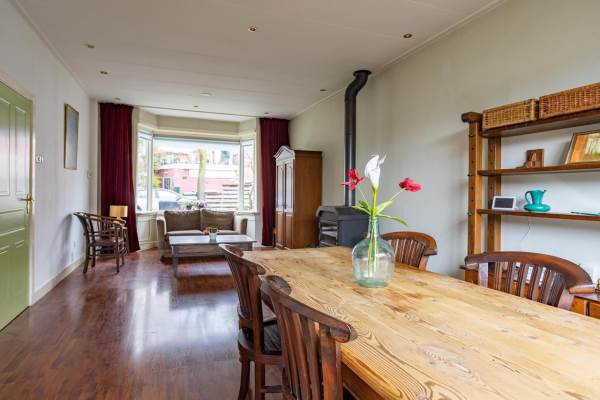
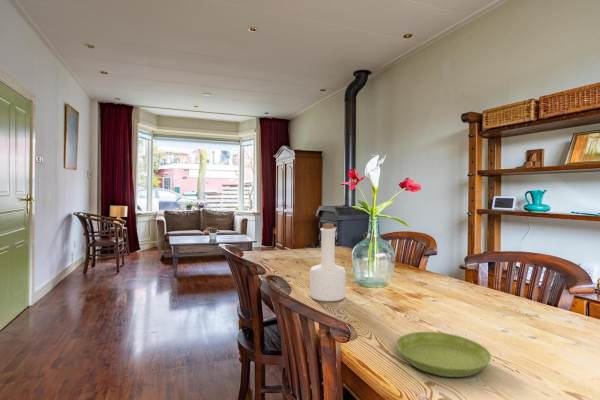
+ saucer (441, 354)
+ bottle (327, 260)
